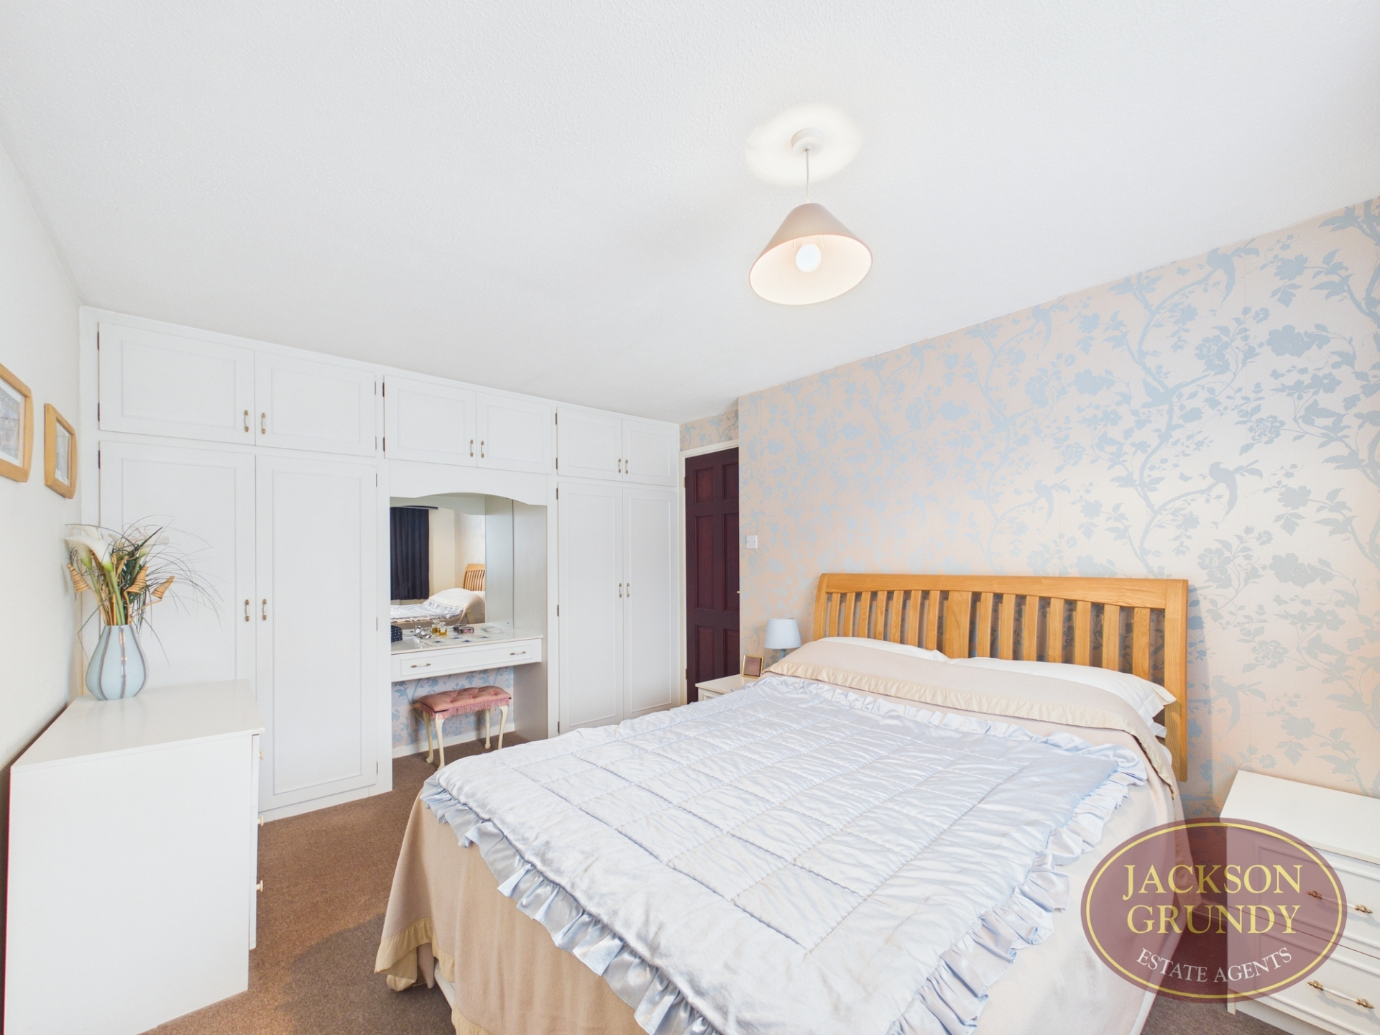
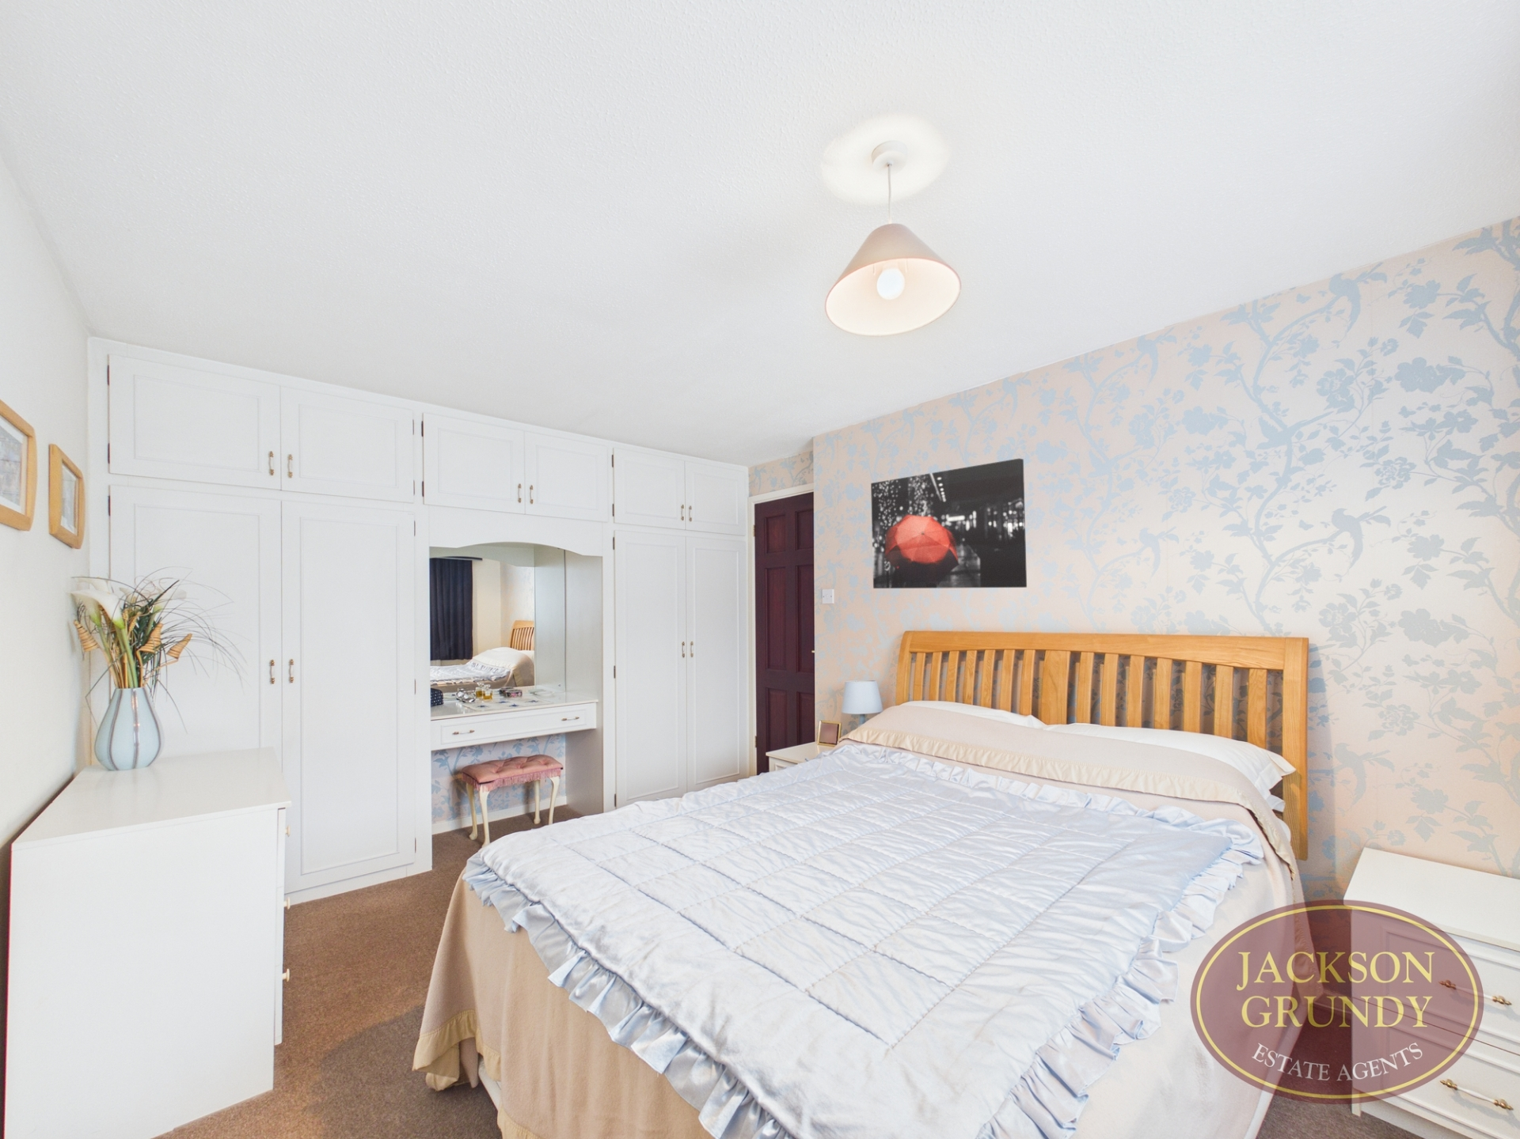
+ wall art (941, 530)
